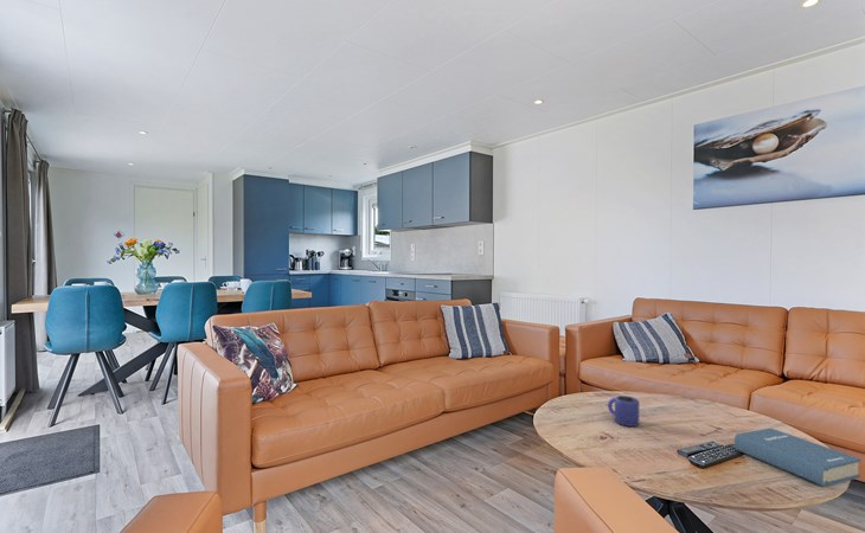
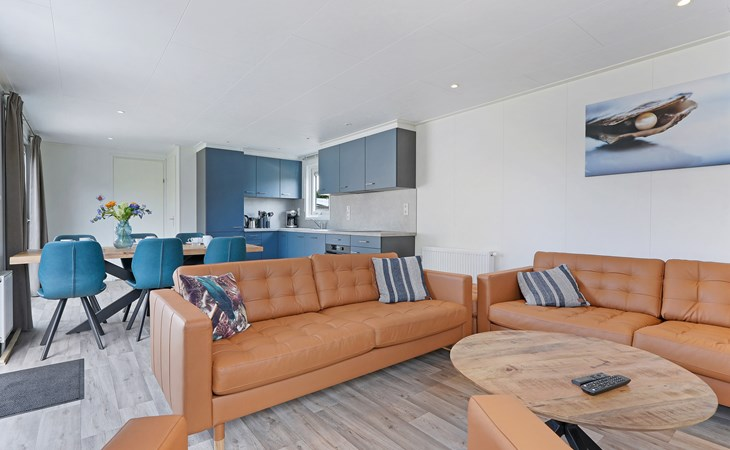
- hardback book (793, 454)
- mug (622, 409)
